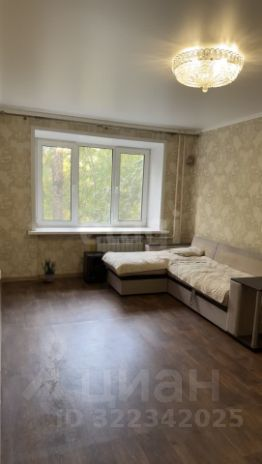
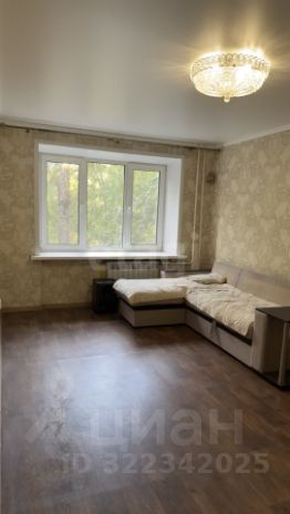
- potted plant (49, 269)
